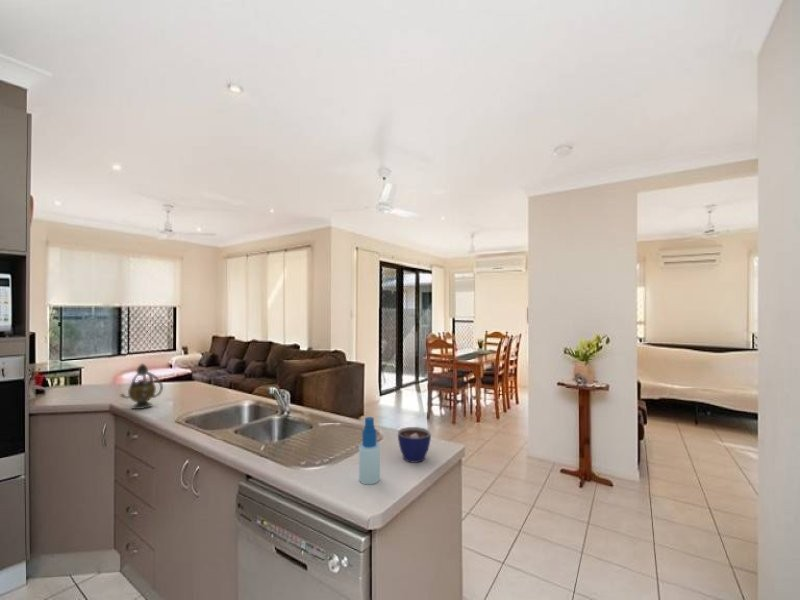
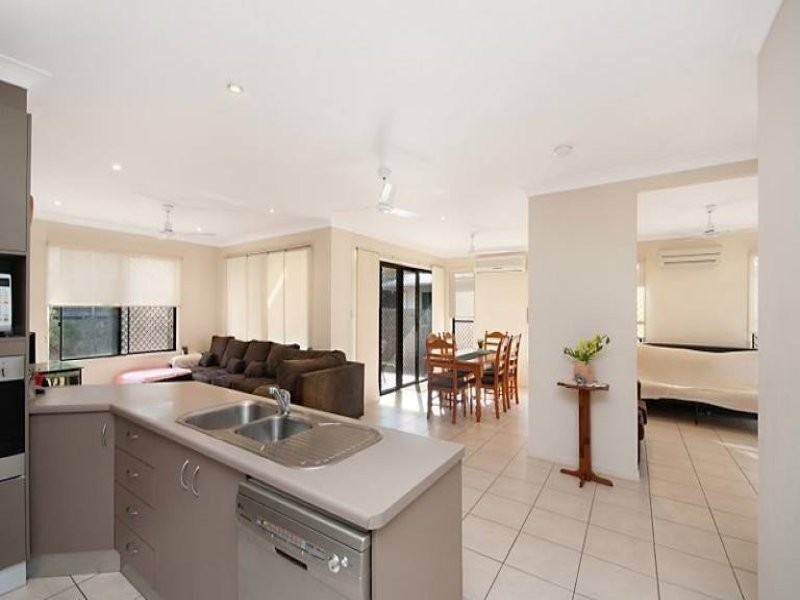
- spray bottle (369, 448)
- cup (416, 443)
- teapot (137, 384)
